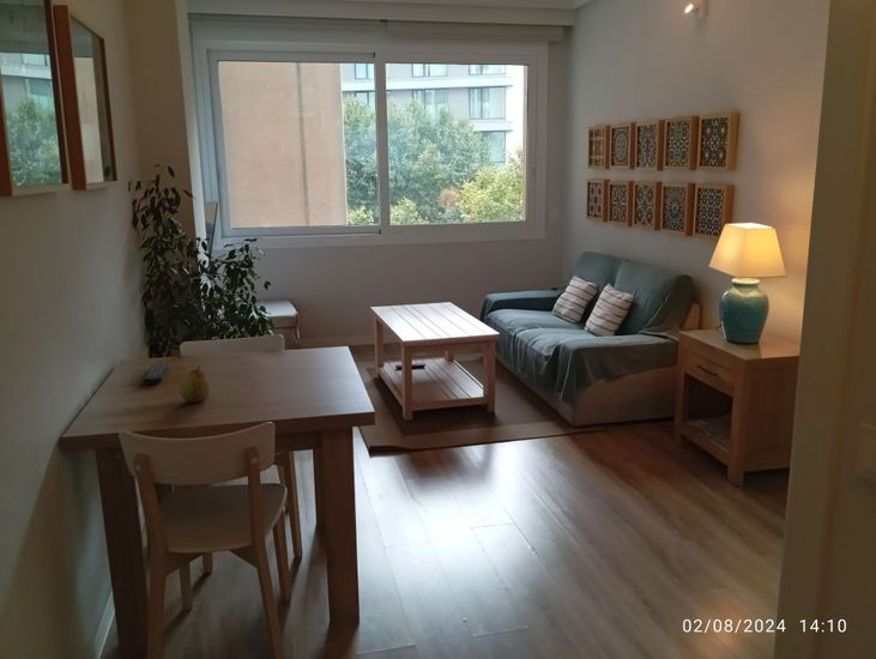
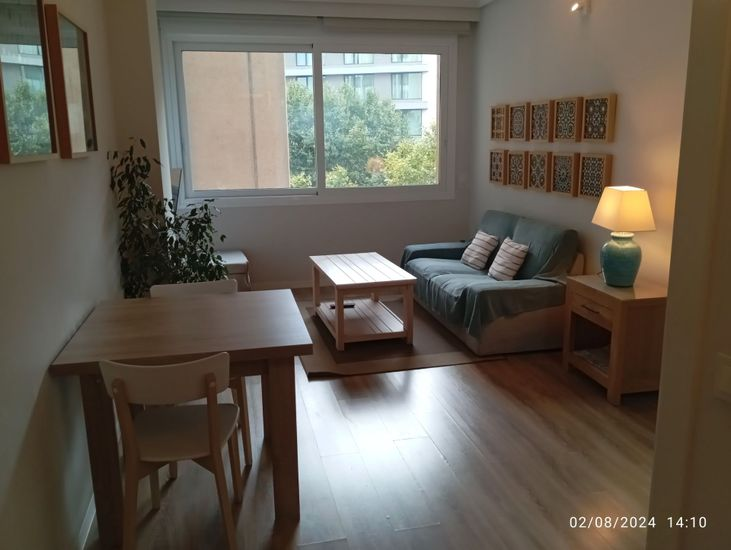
- fruit (194, 382)
- remote control (157, 373)
